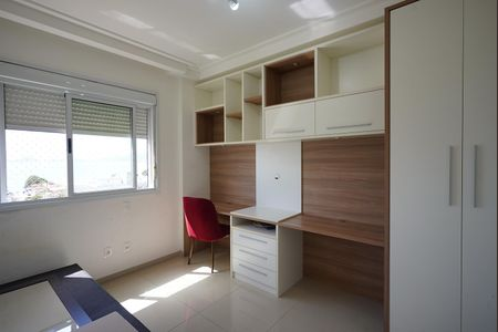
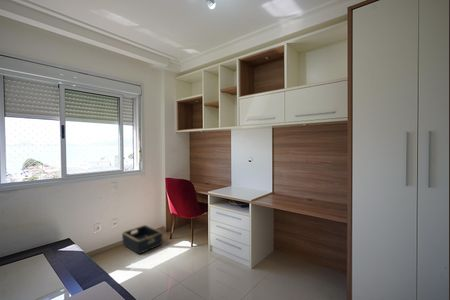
+ basket (142, 238)
